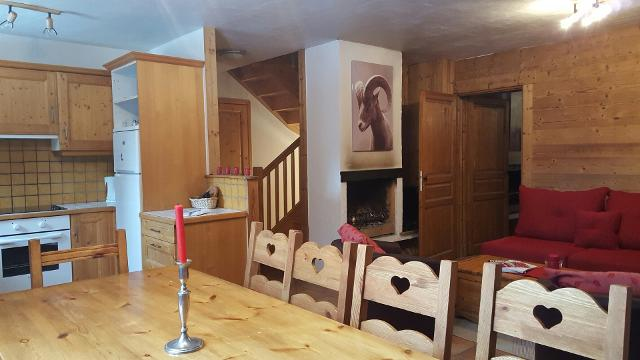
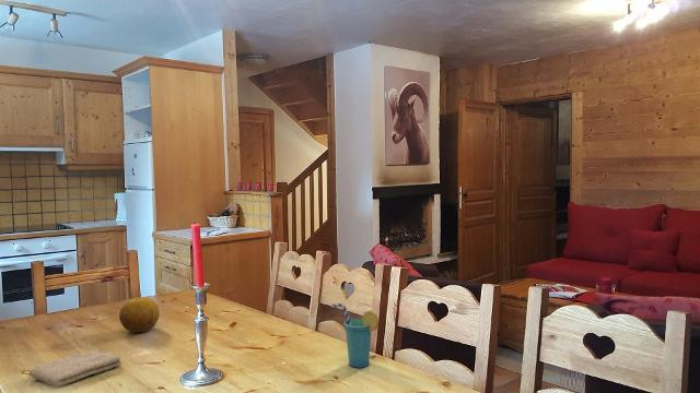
+ fruit (139, 313)
+ washcloth (78, 366)
+ cup (355, 334)
